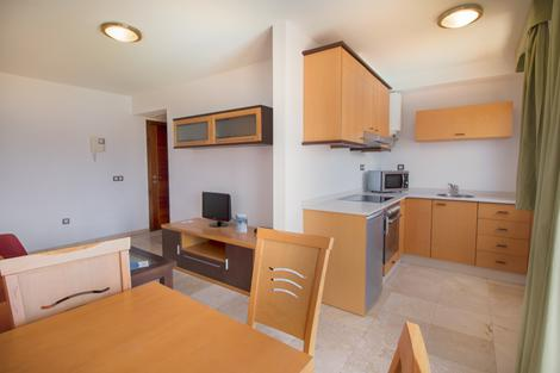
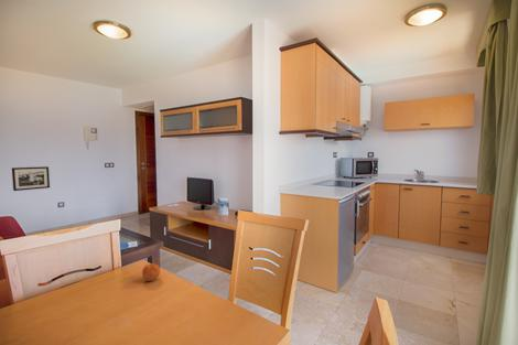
+ apple (151, 270)
+ picture frame (31, 177)
